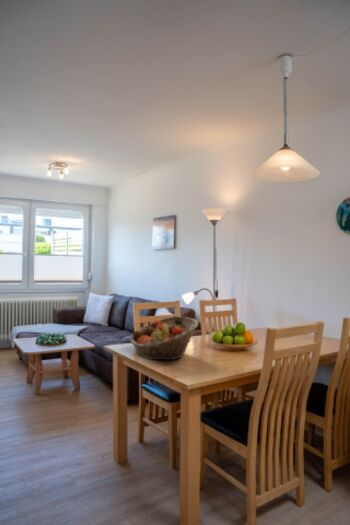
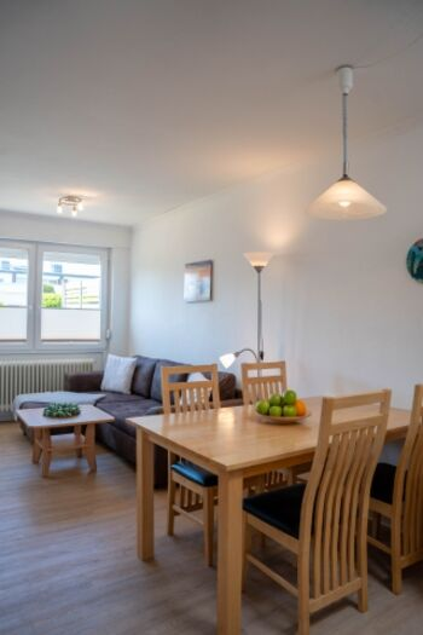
- fruit basket (163, 336)
